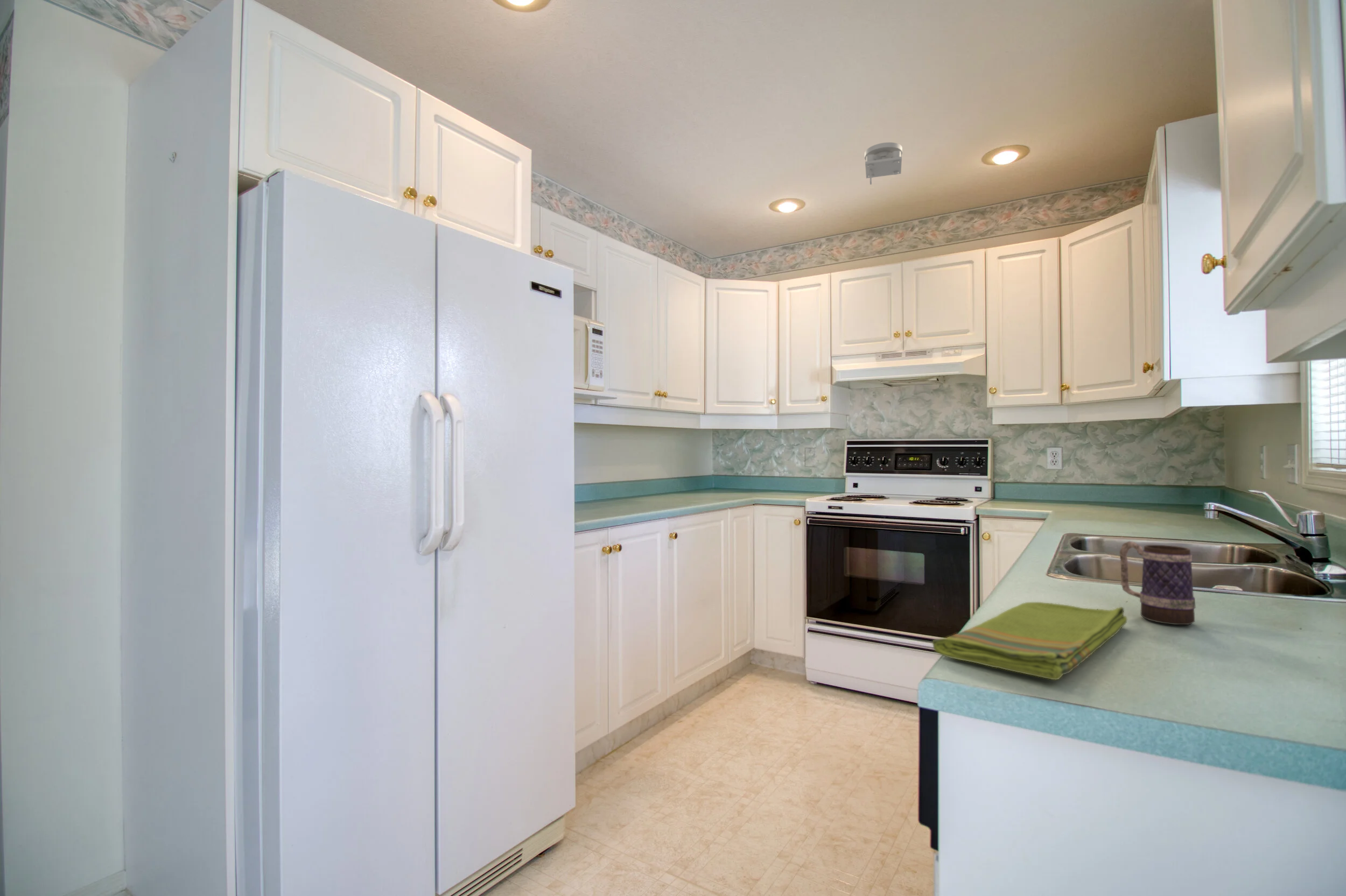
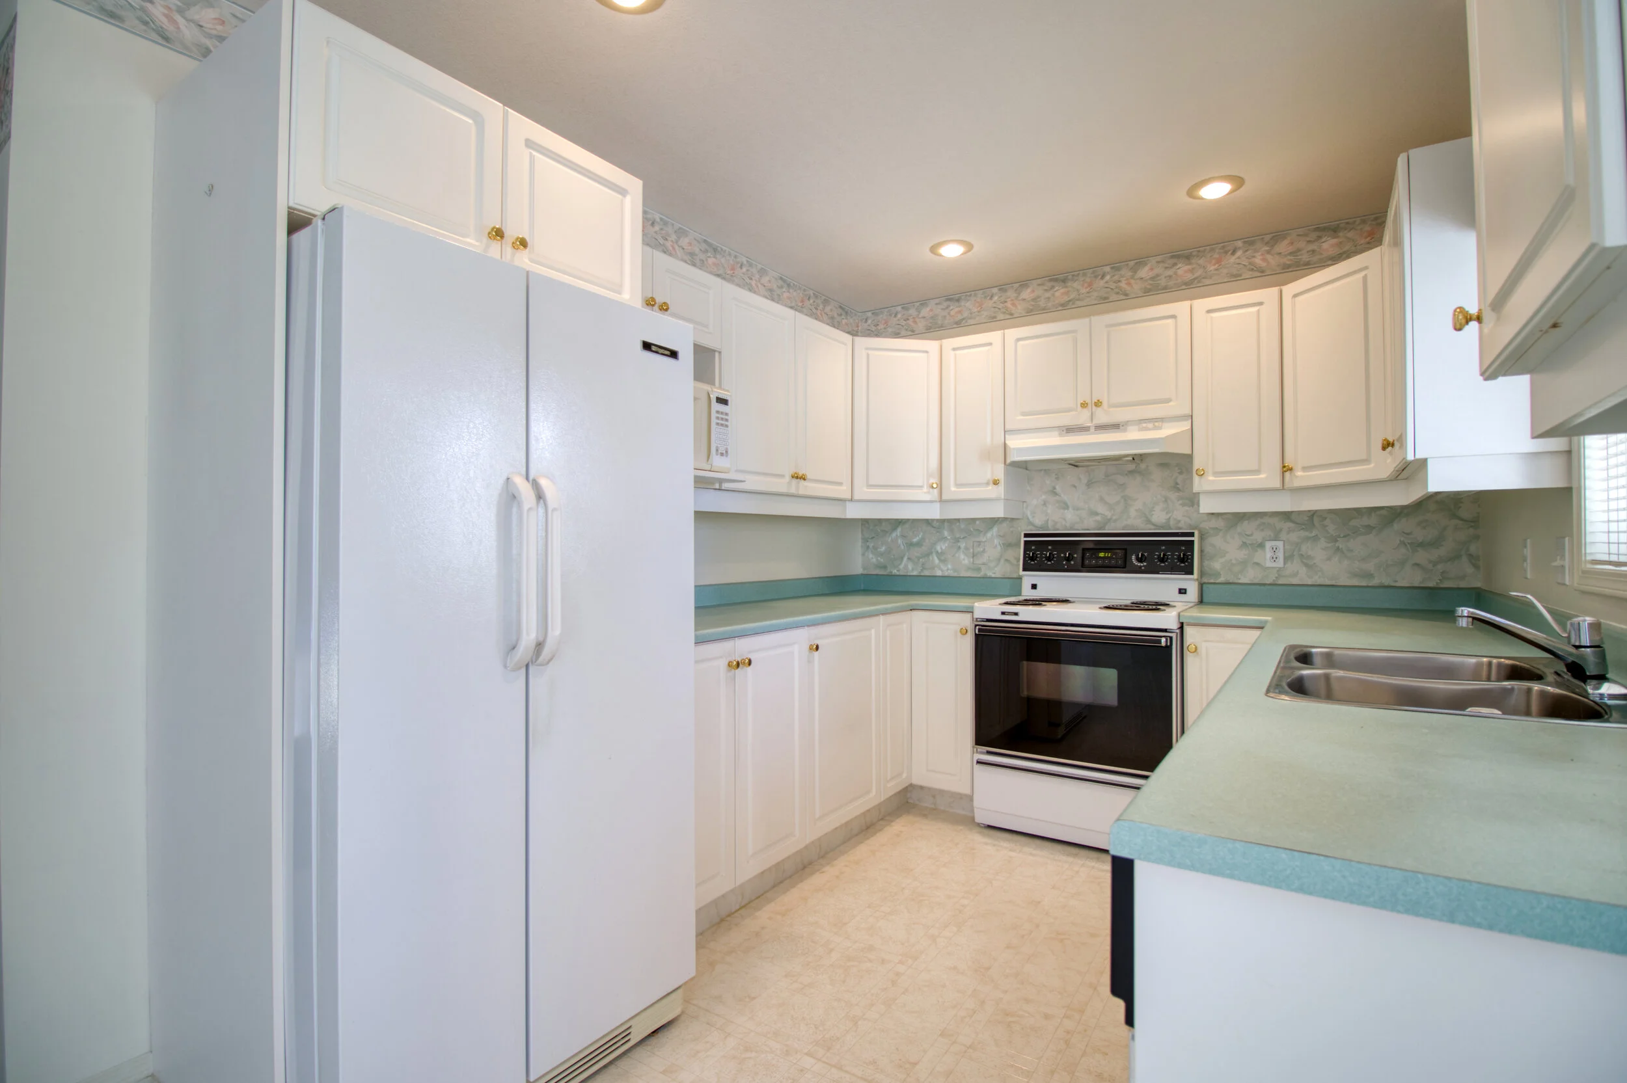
- smoke detector (883, 166)
- mug (1155, 581)
- dish towel (1037, 629)
